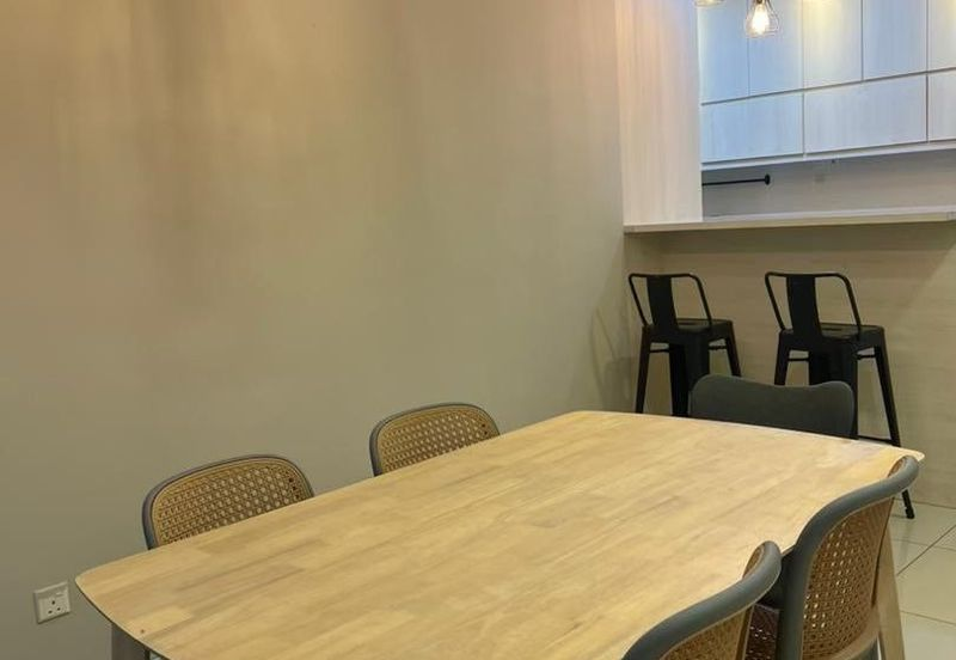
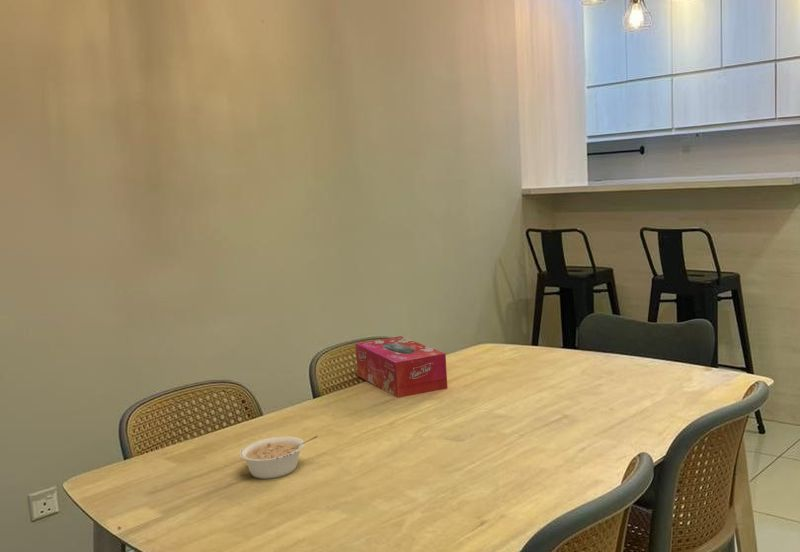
+ legume (275, 455)
+ tissue box (399, 365)
